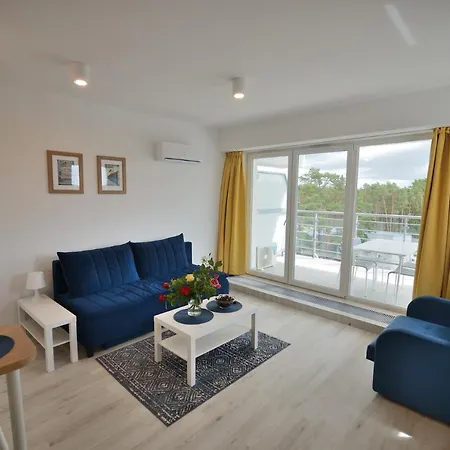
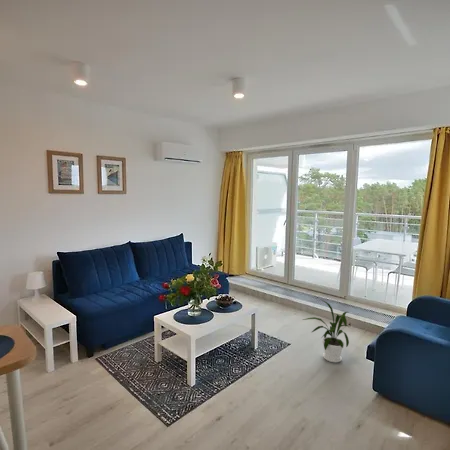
+ house plant (332, 331)
